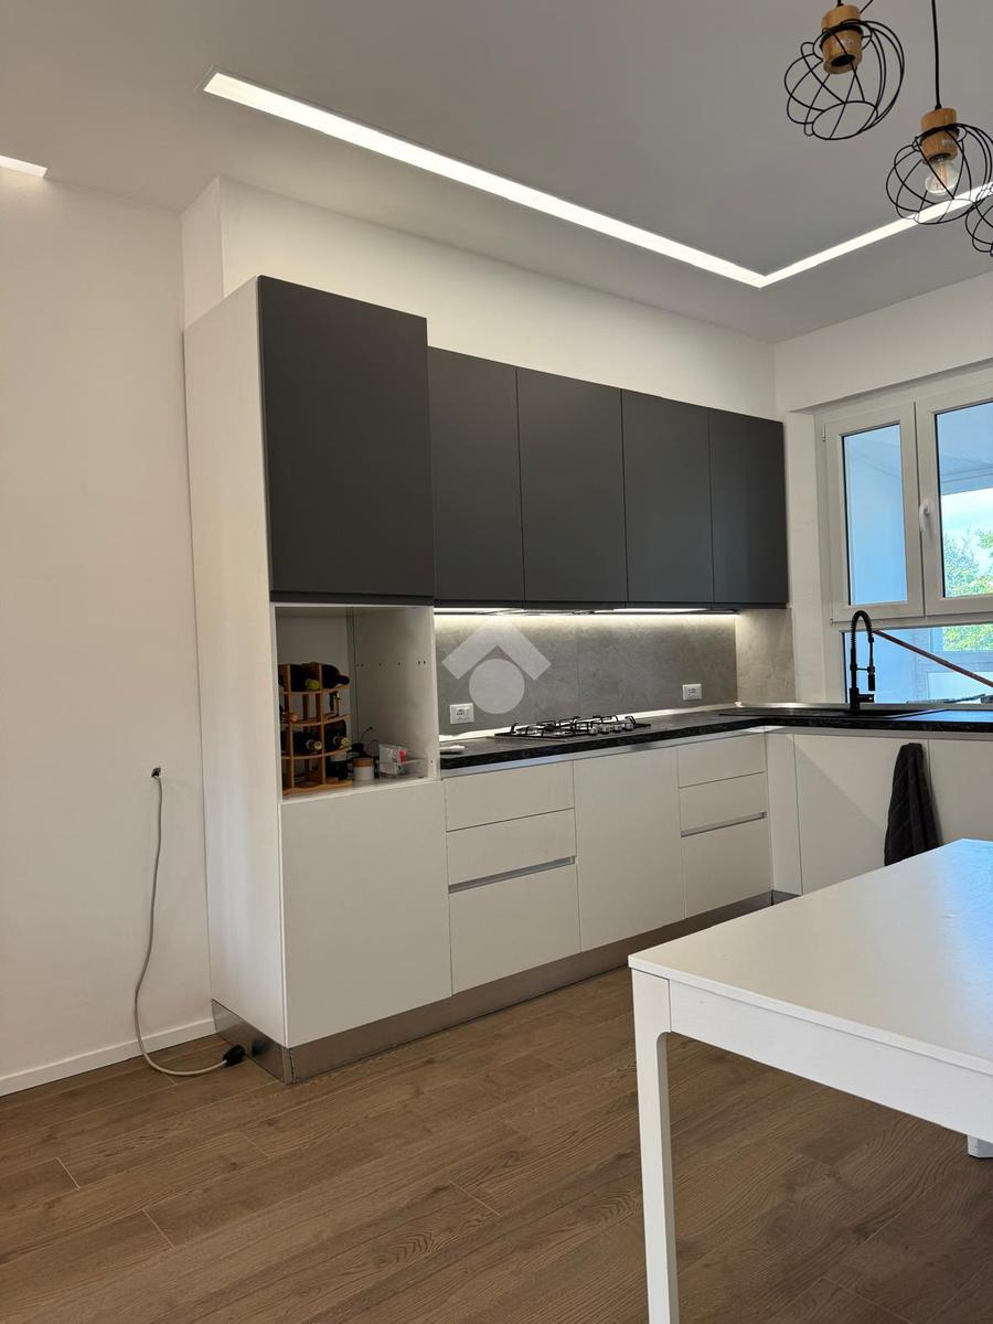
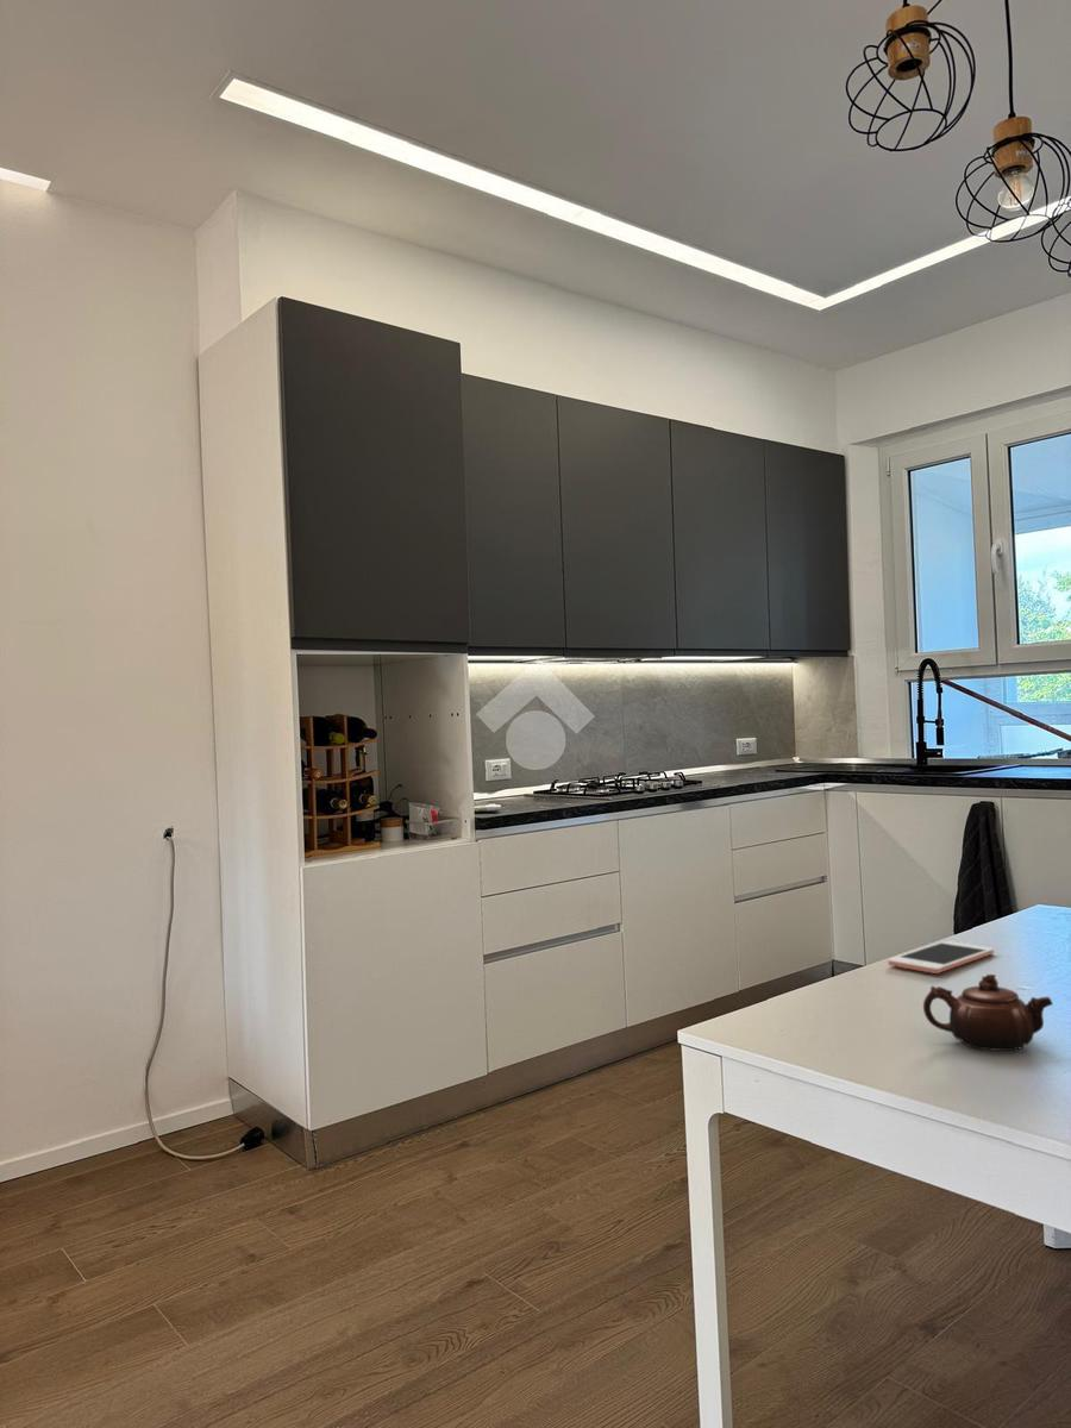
+ cell phone (941, 956)
+ teapot (987, 1007)
